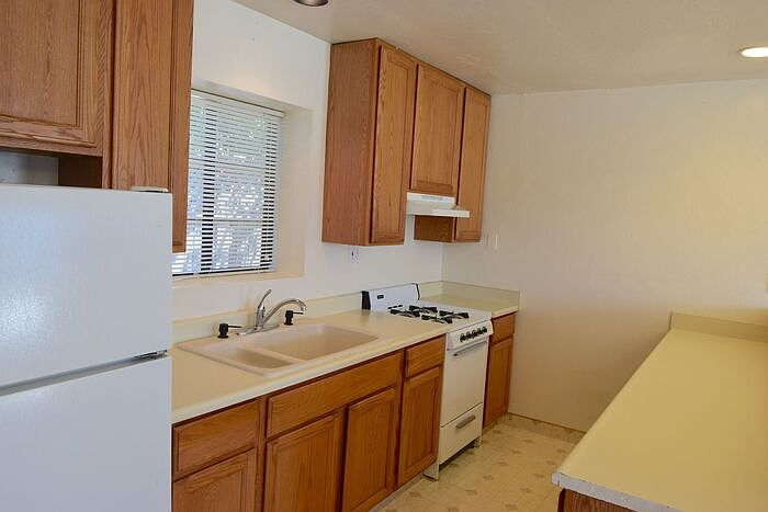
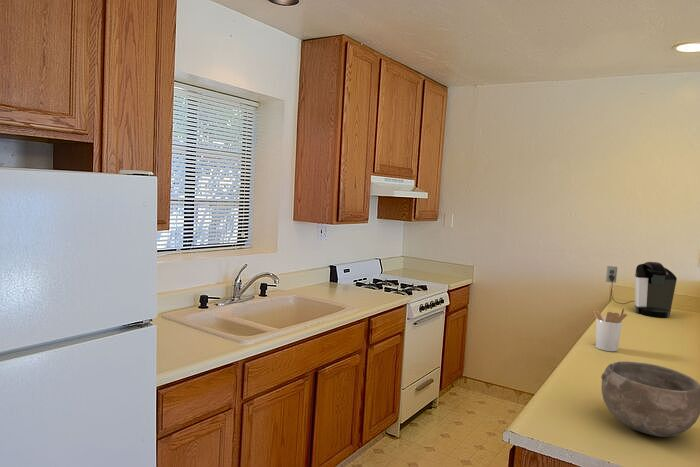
+ utensil holder (610, 328)
+ bowl (647, 400)
+ coffee maker (642, 286)
